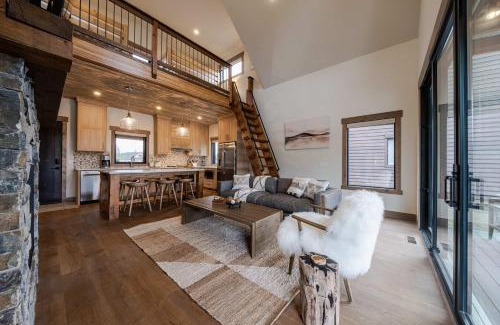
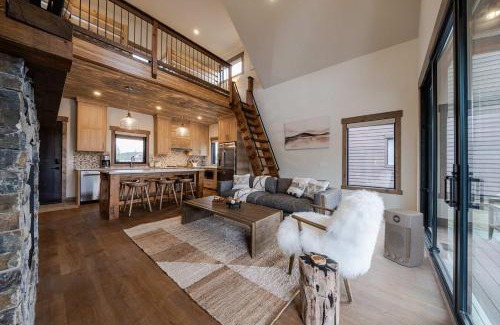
+ air purifier (404, 235)
